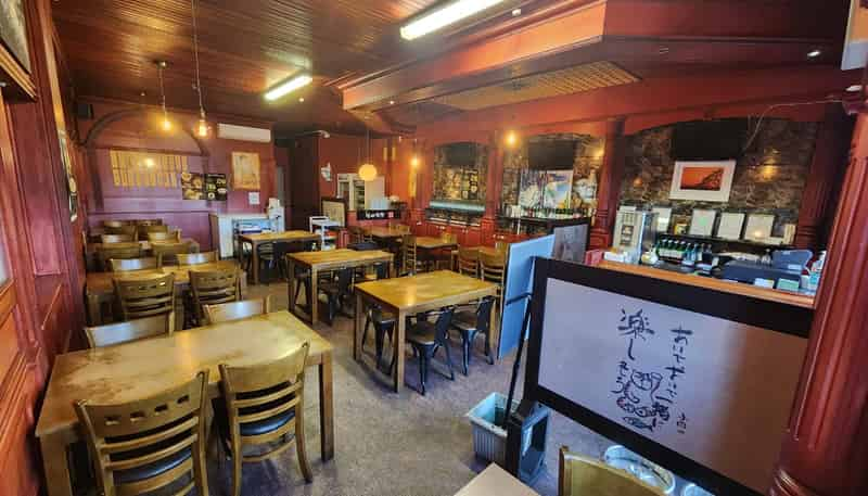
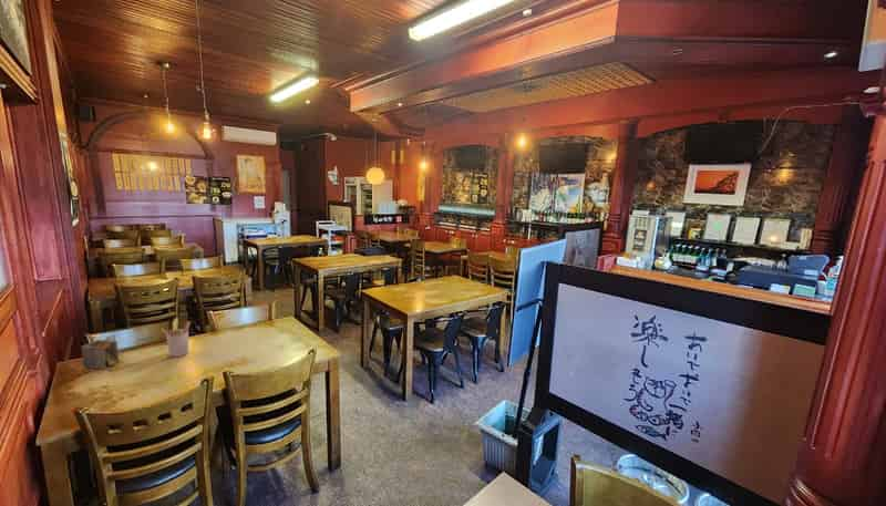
+ utensil holder (176, 339)
+ napkin holder (100, 350)
